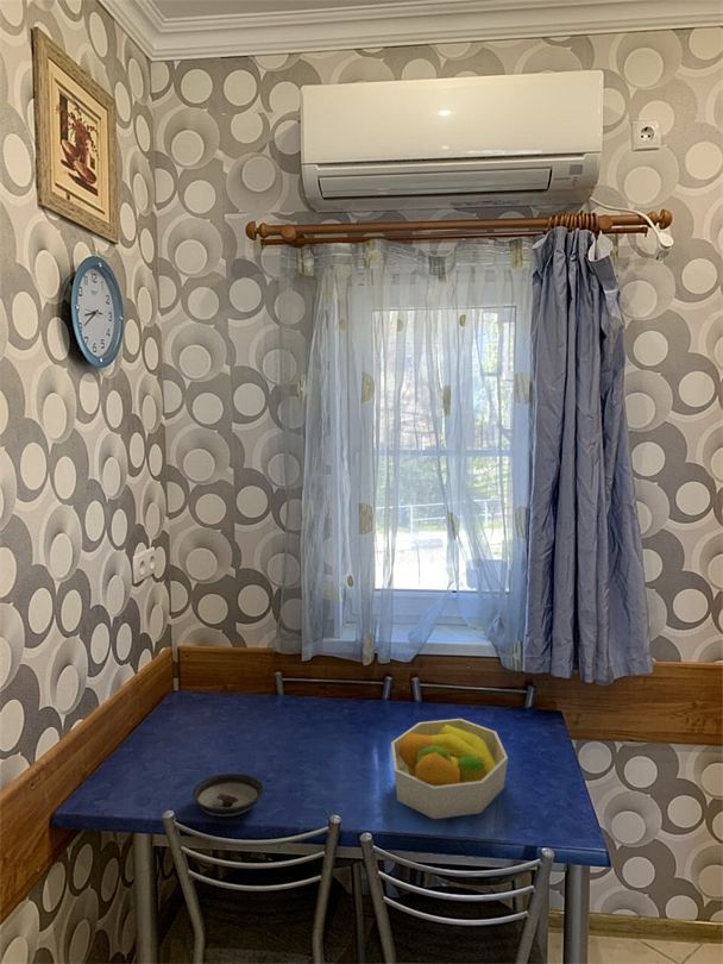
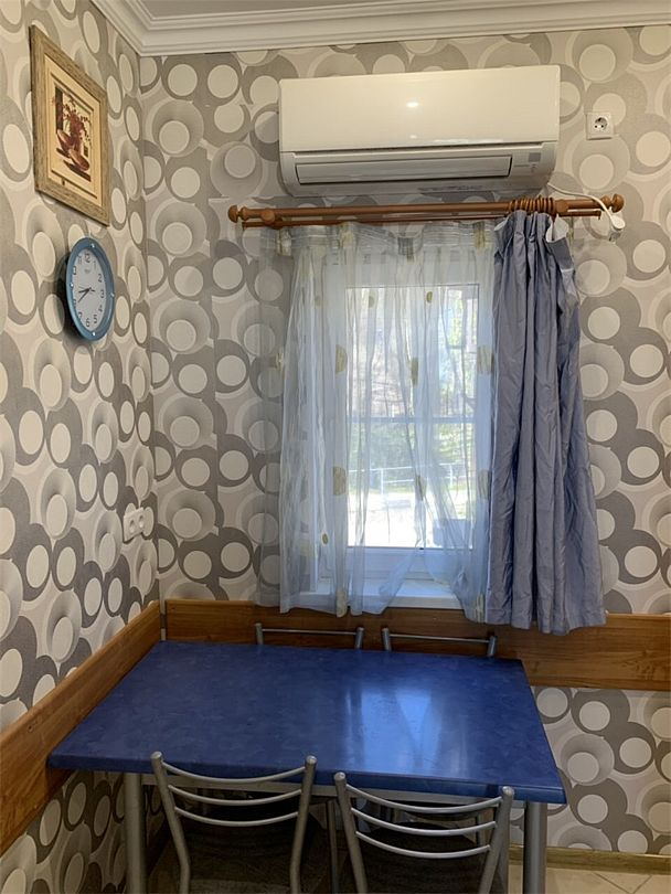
- fruit bowl (447, 760)
- saucer (228, 797)
